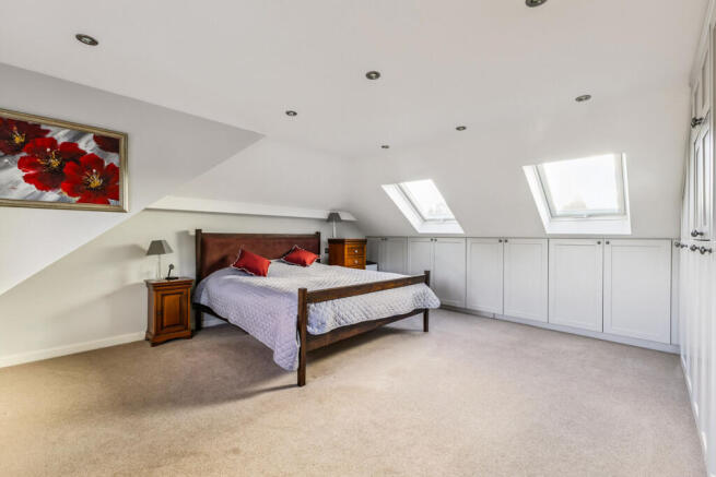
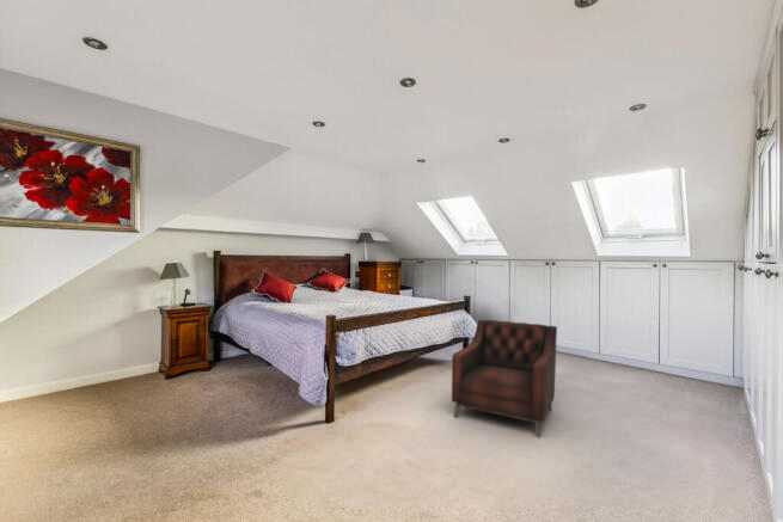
+ armchair (506, 368)
